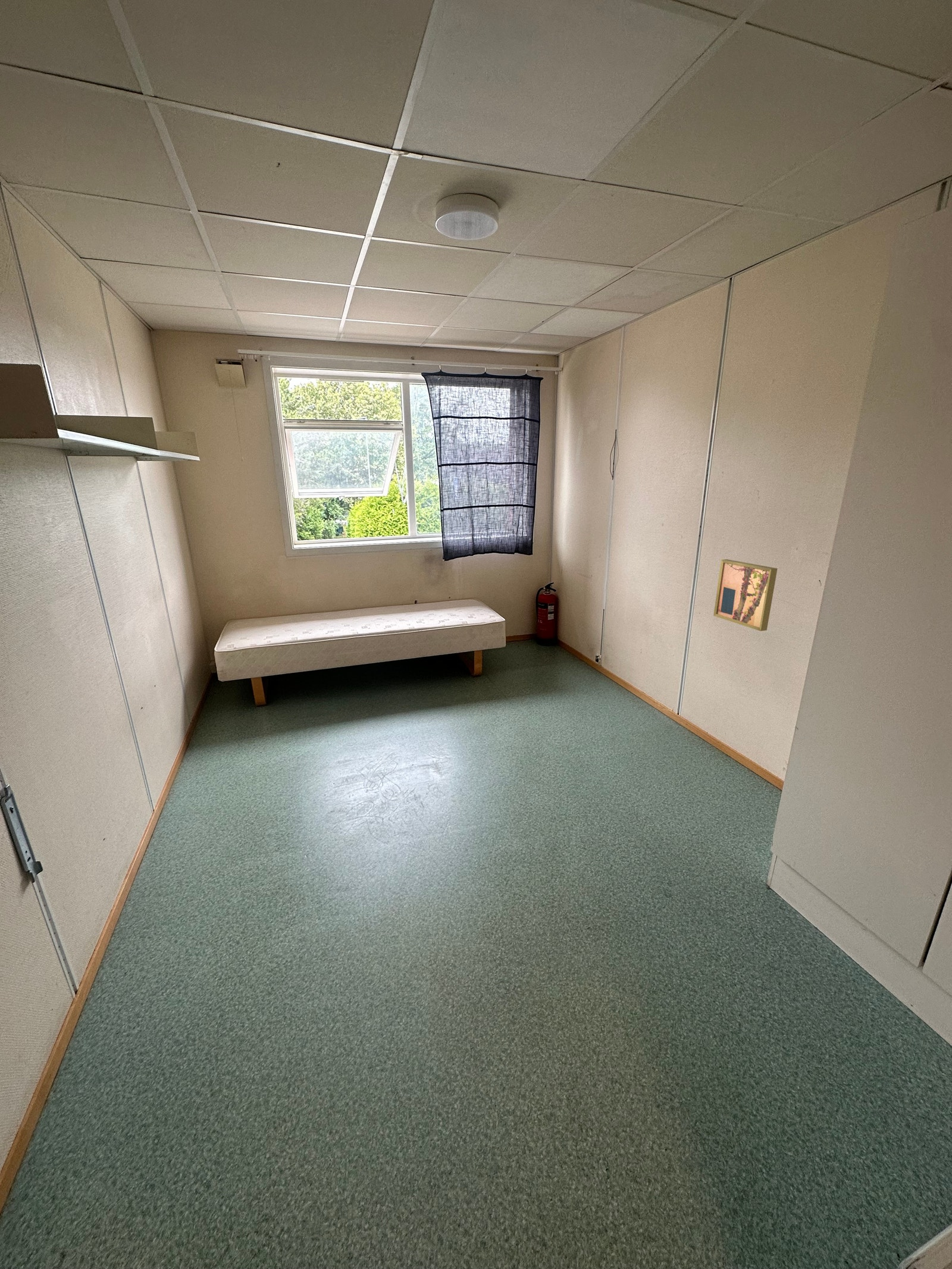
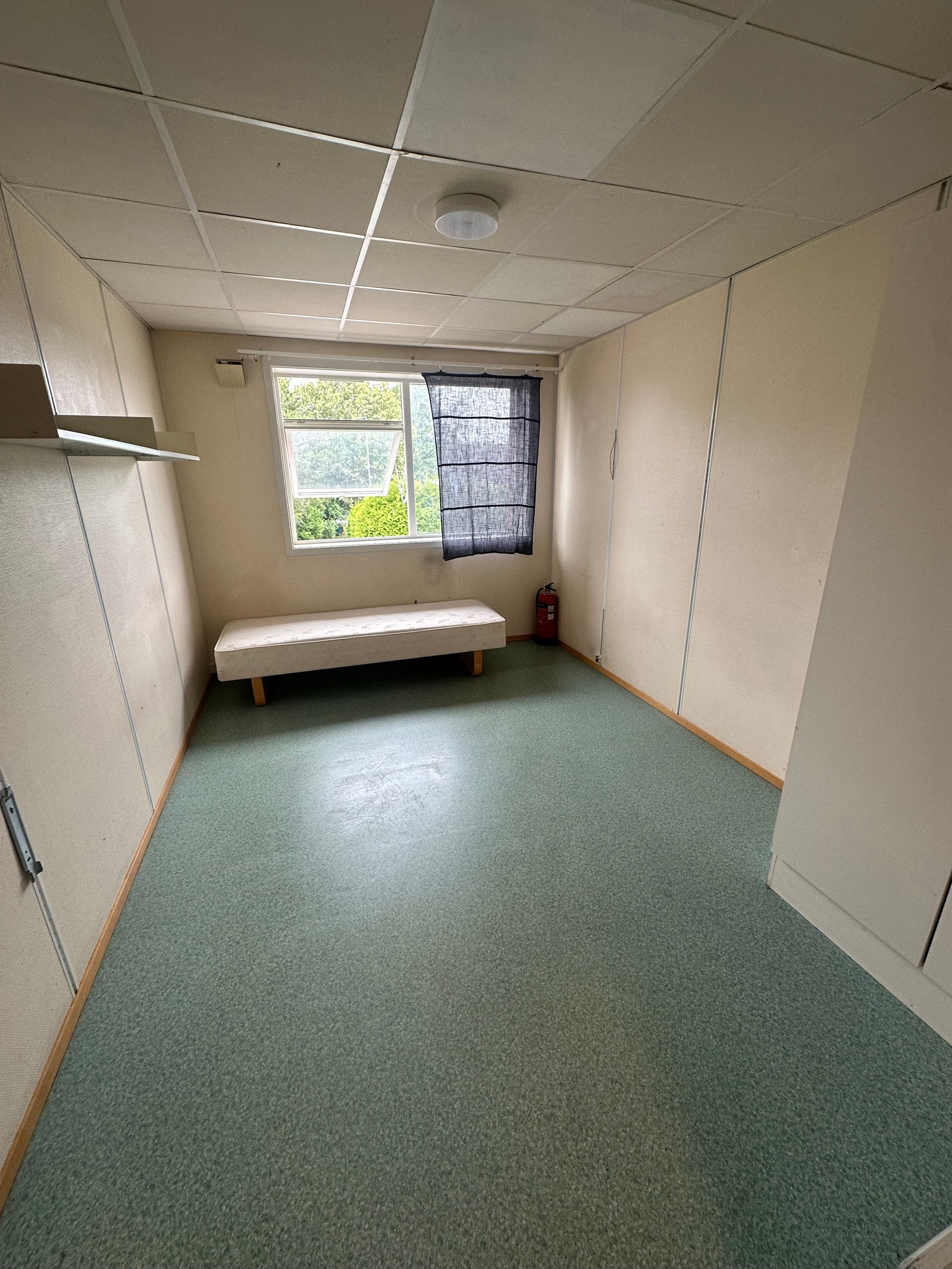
- wall art (743, 594)
